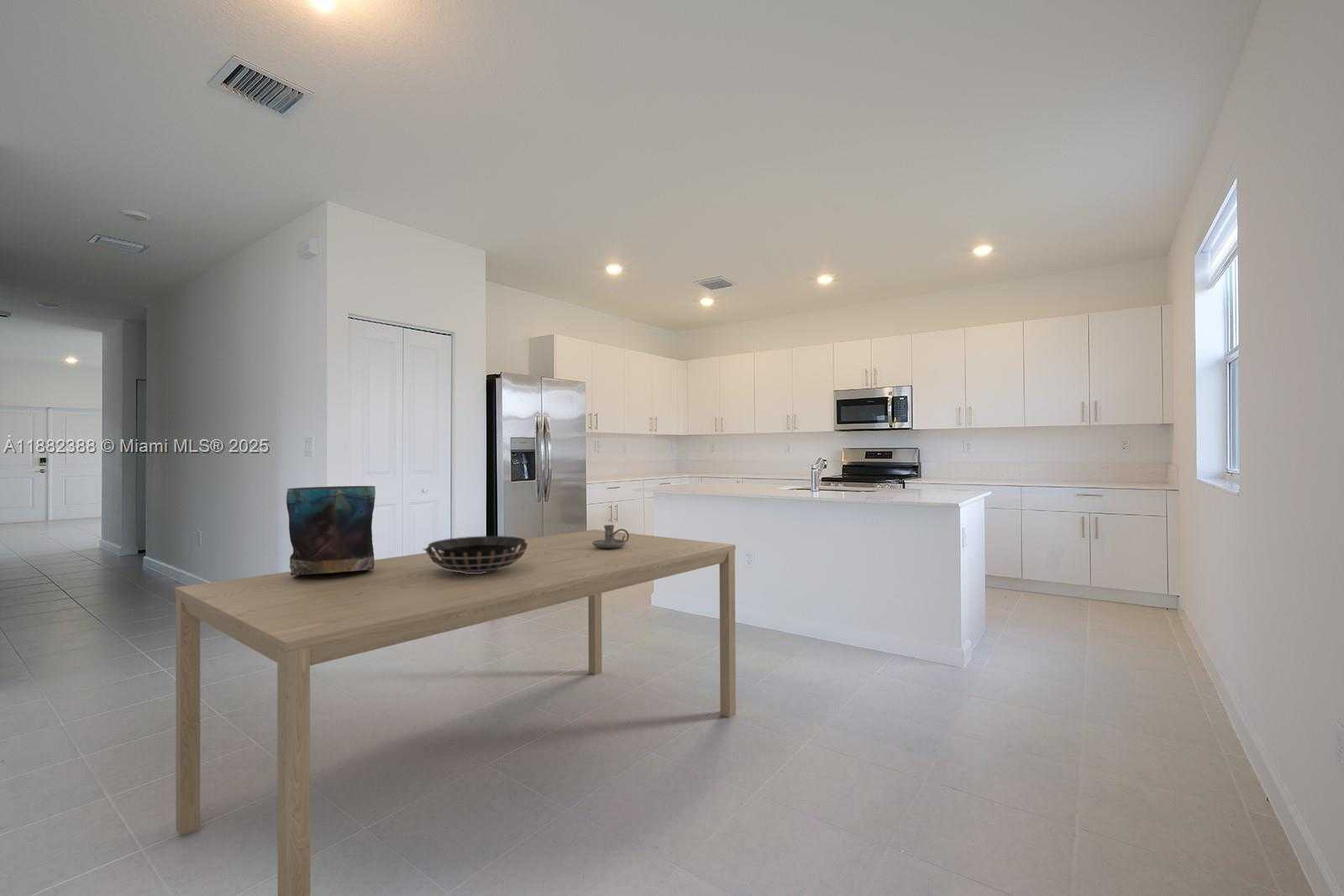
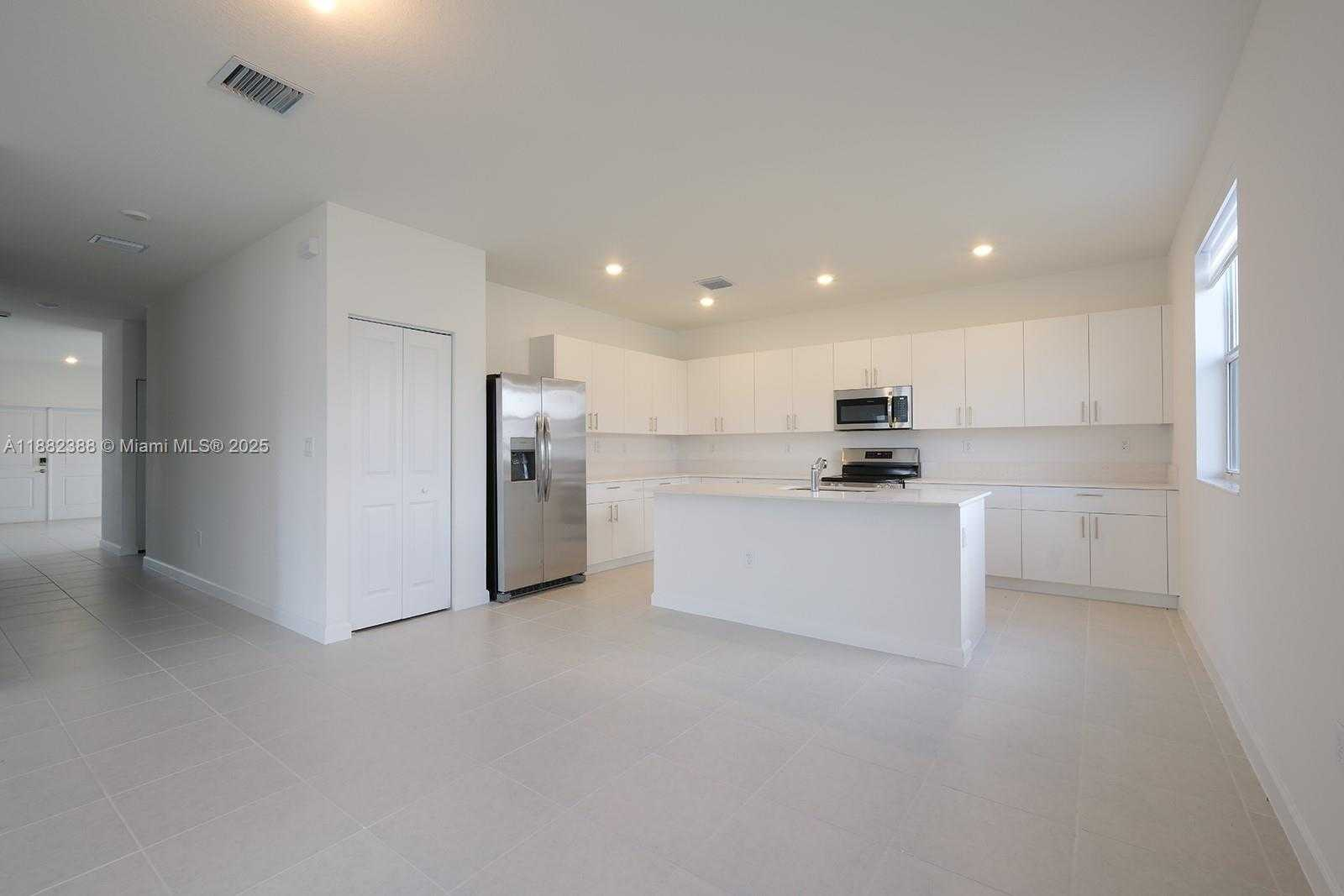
- decorative bowl (476, 556)
- vase (333, 530)
- candle holder (612, 536)
- dining table (492, 620)
